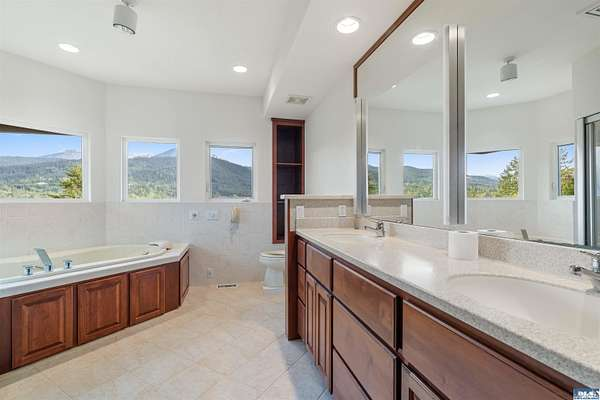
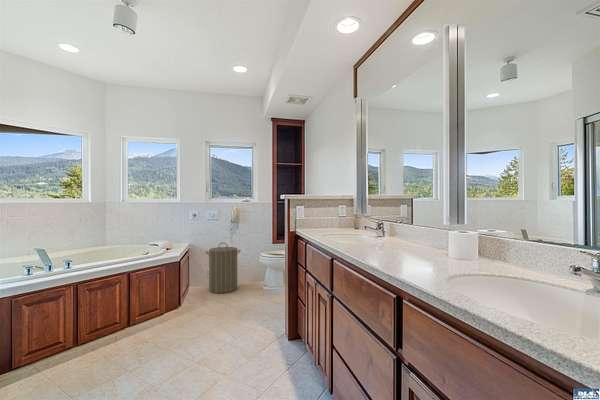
+ laundry hamper (223, 265)
